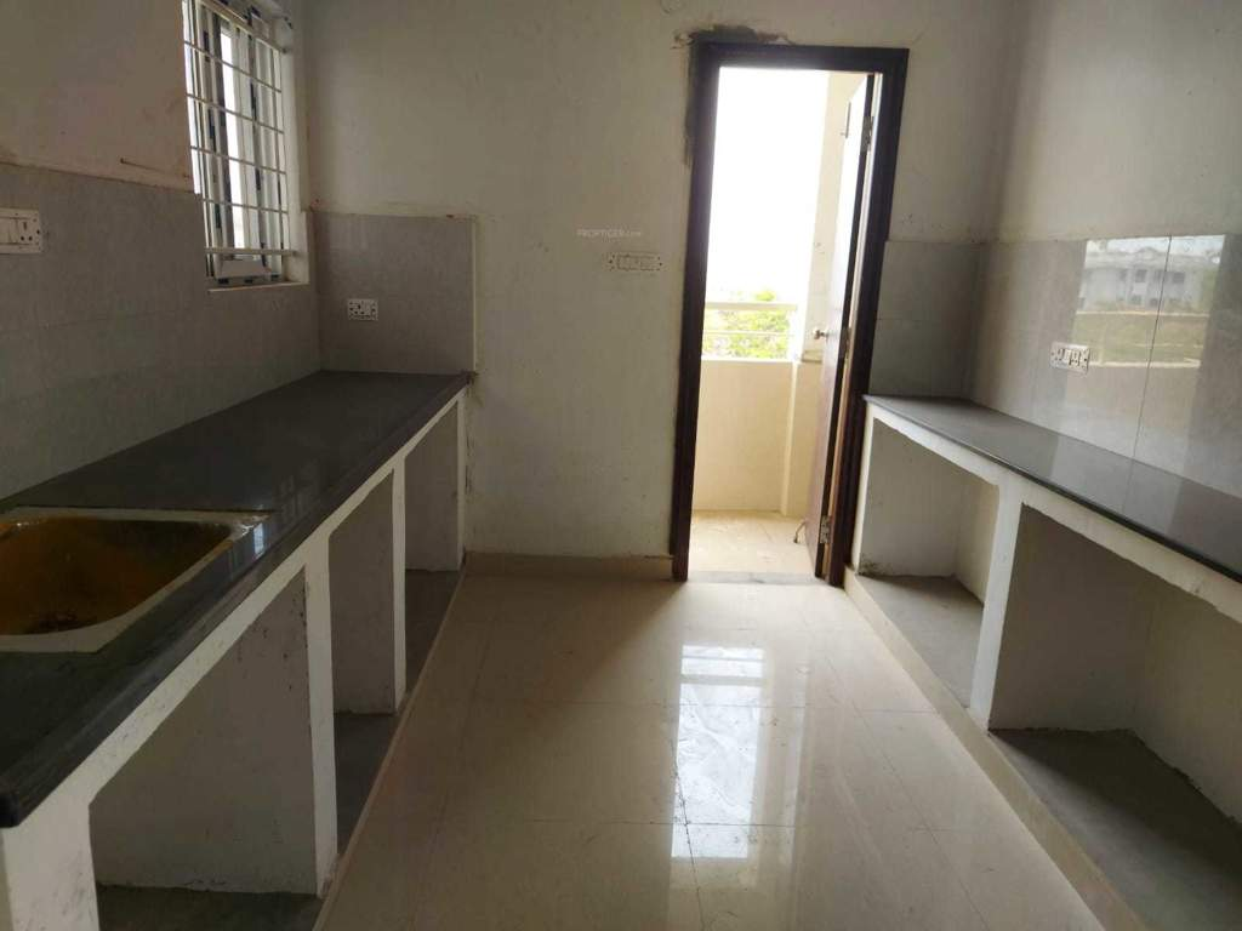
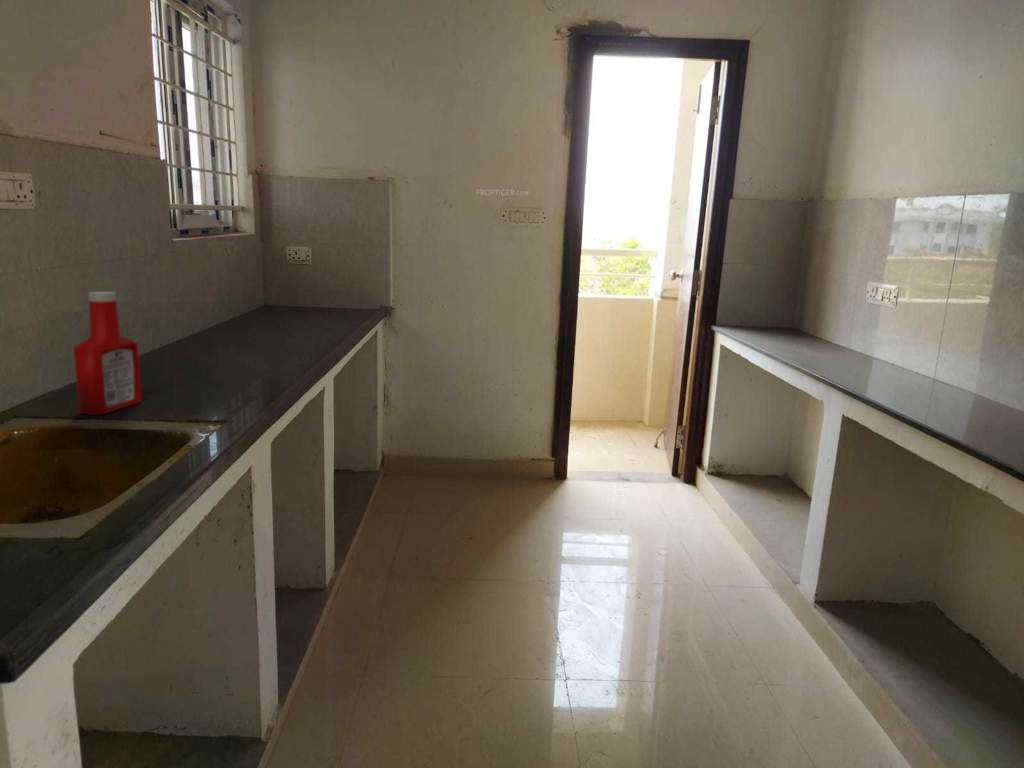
+ soap bottle (106, 350)
